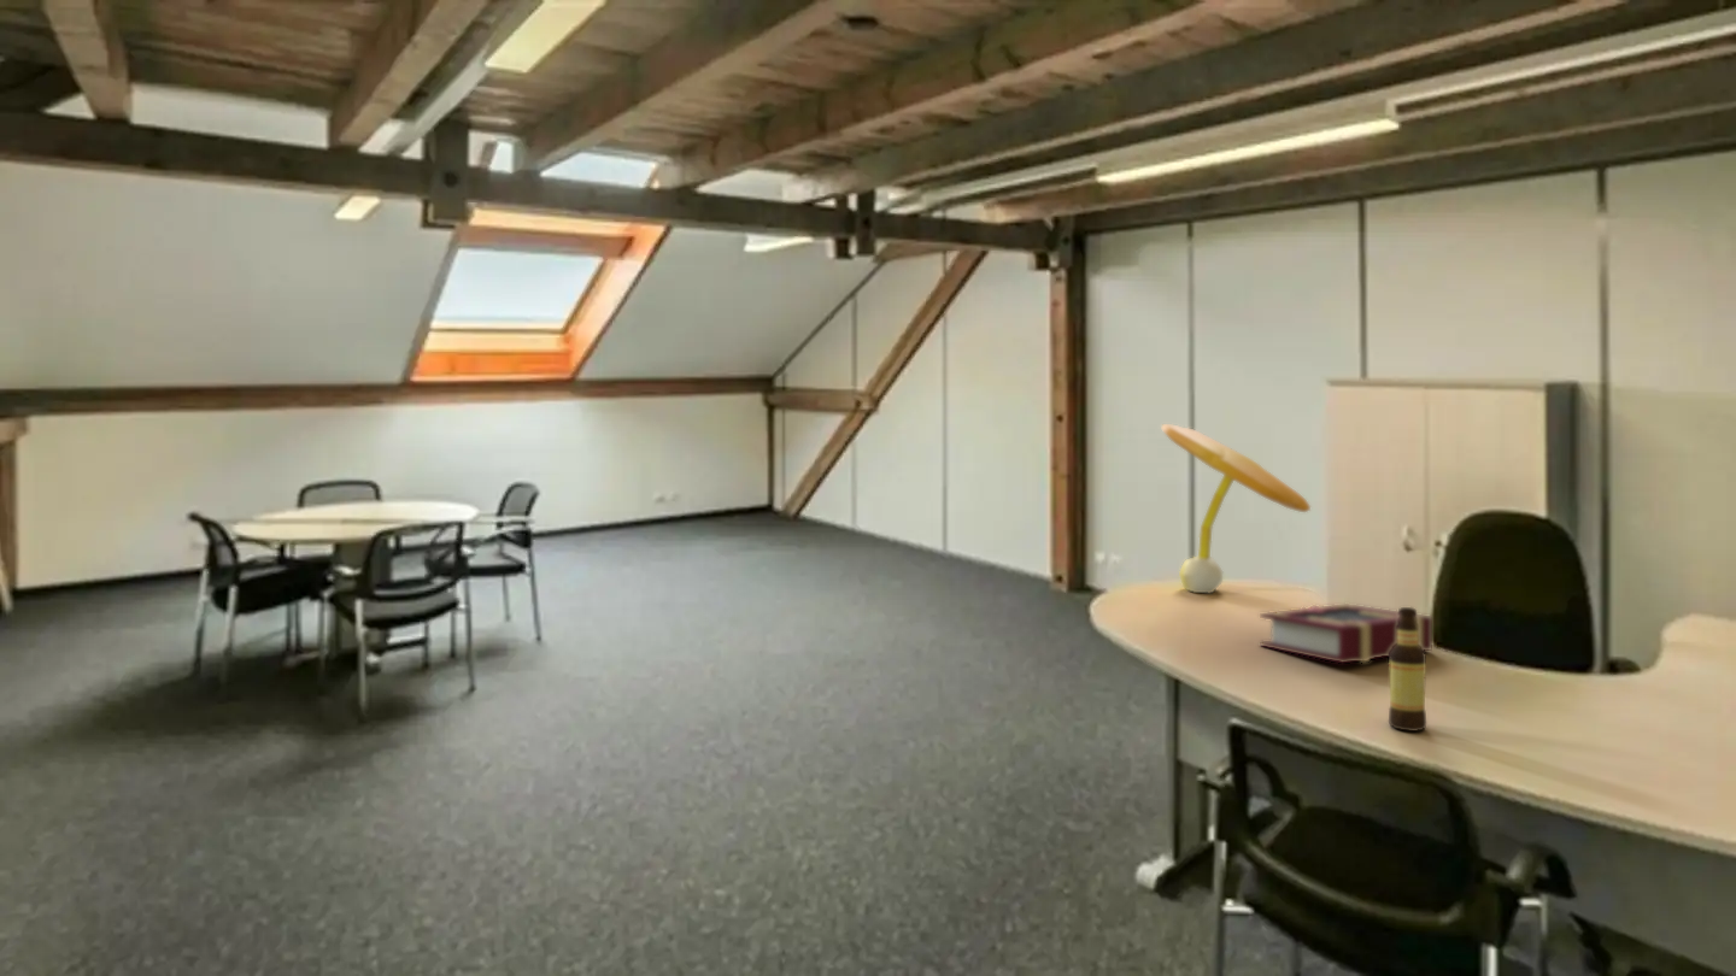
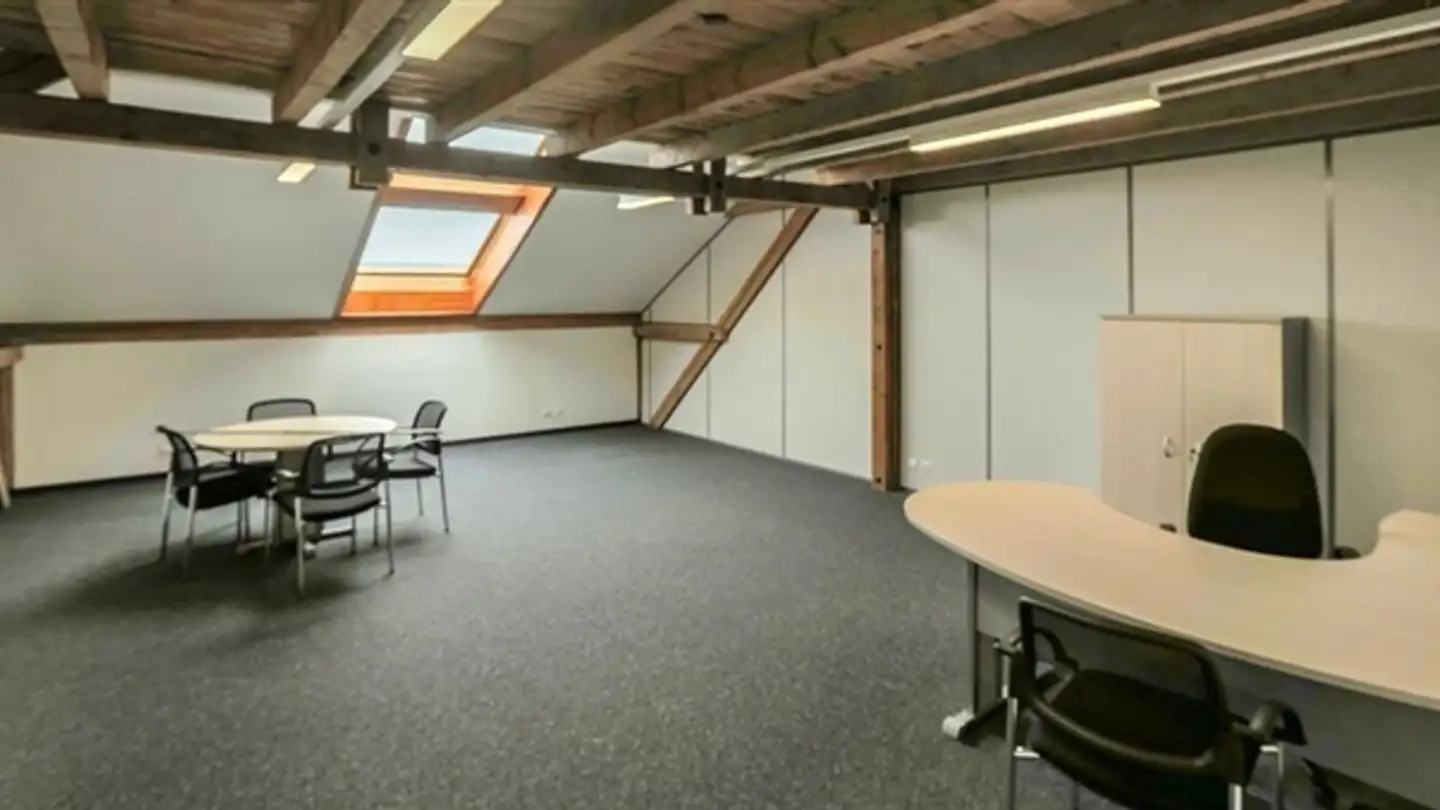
- bottle (1407, 668)
- desk lamp (1219, 508)
- book (1345, 629)
